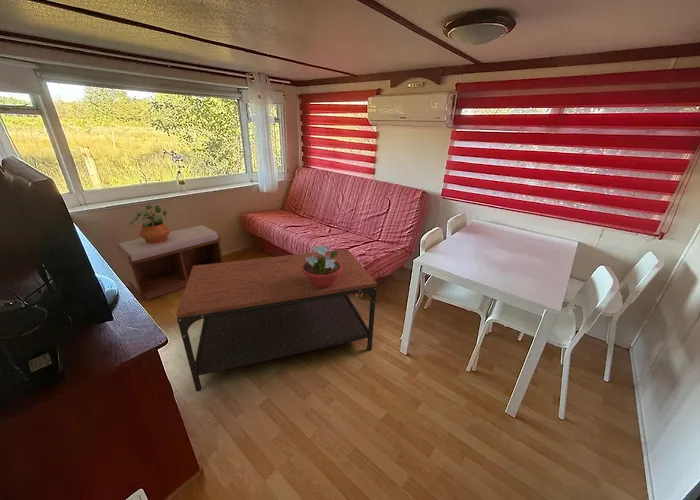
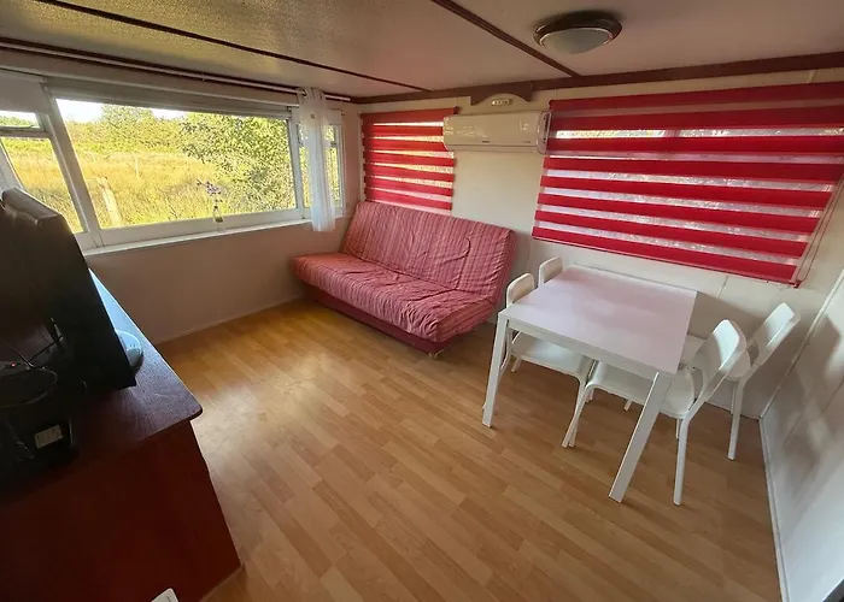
- potted plant (149, 224)
- coffee table (284, 308)
- potted flower (322, 266)
- bench (175, 259)
